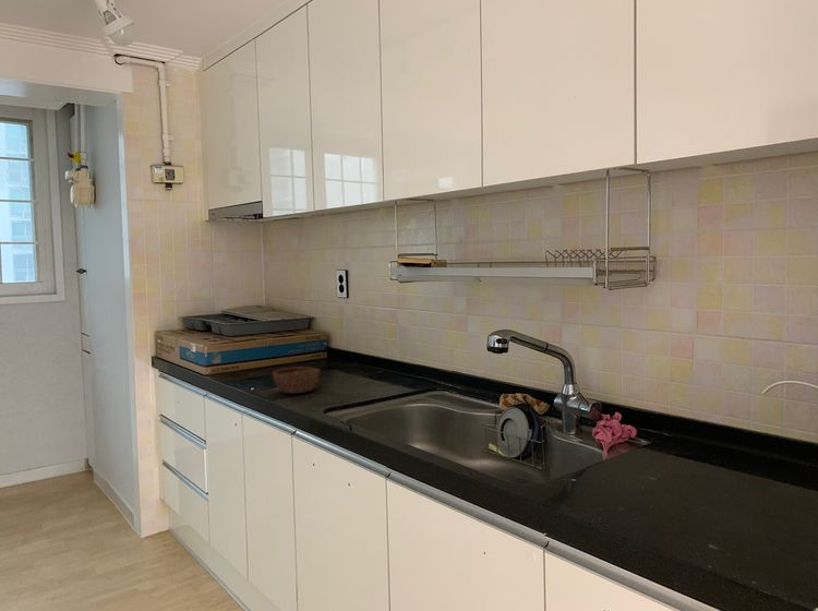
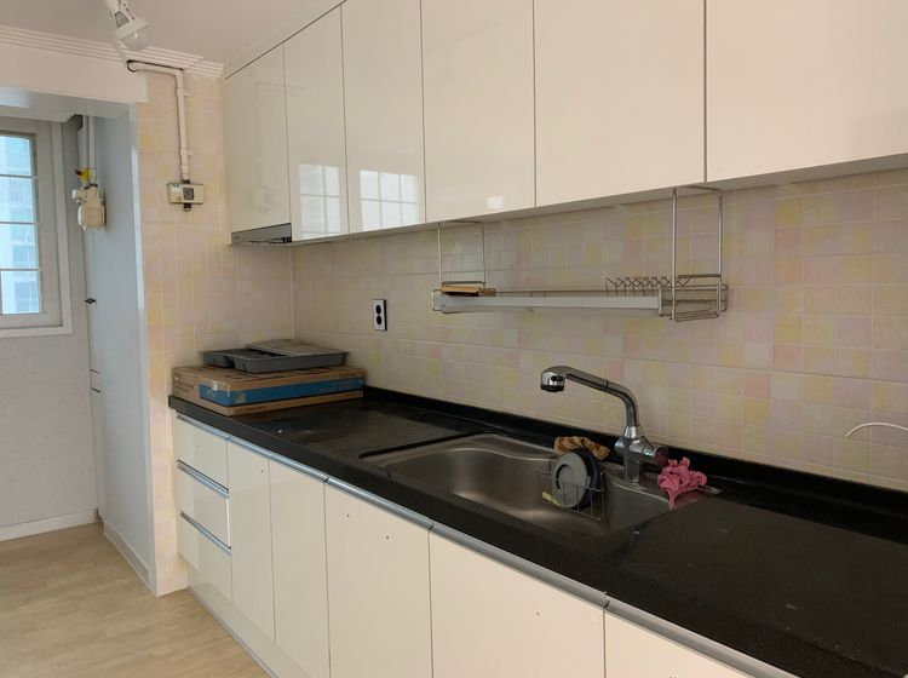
- bowl (297, 380)
